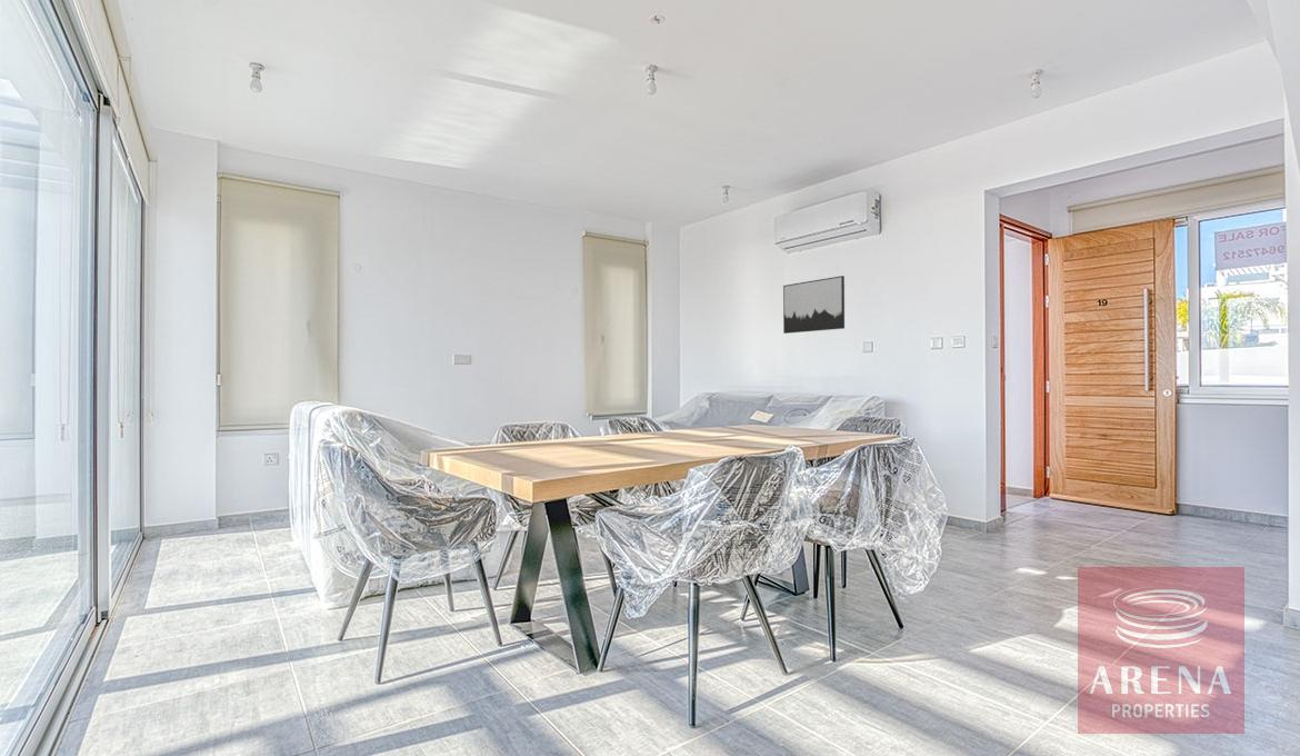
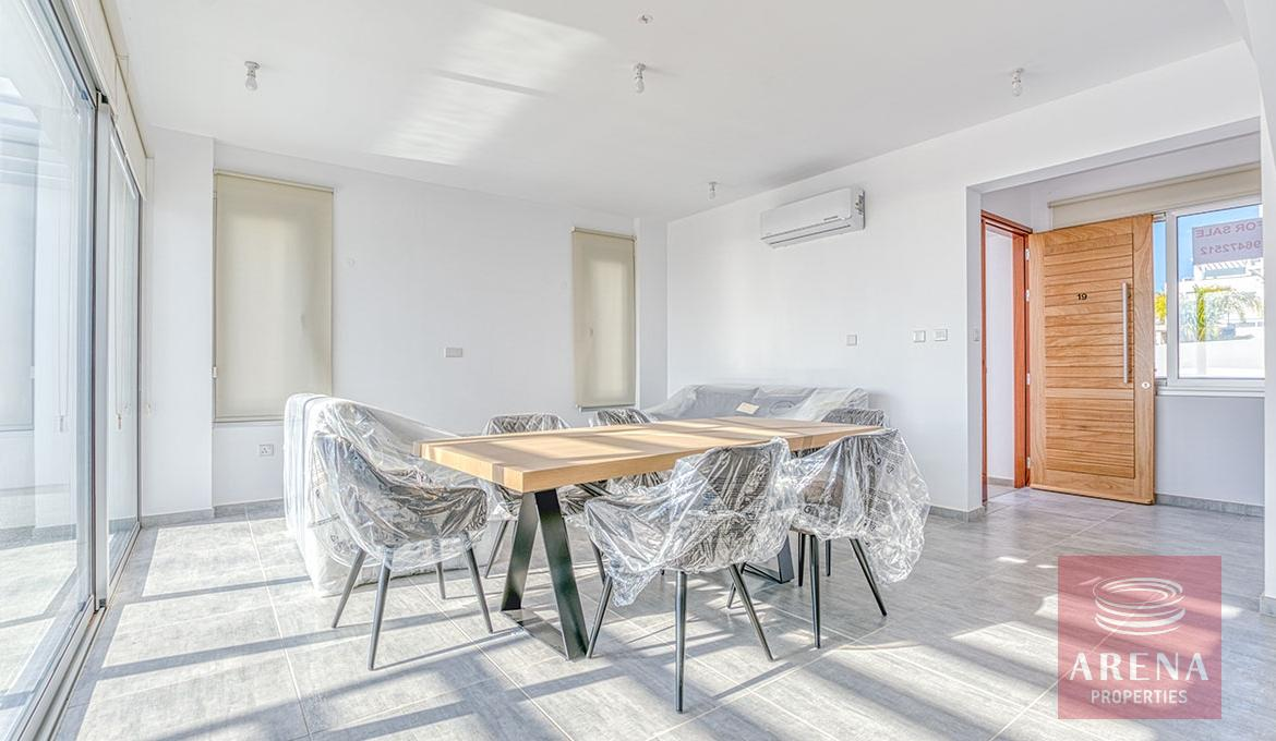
- wall art (812, 306)
